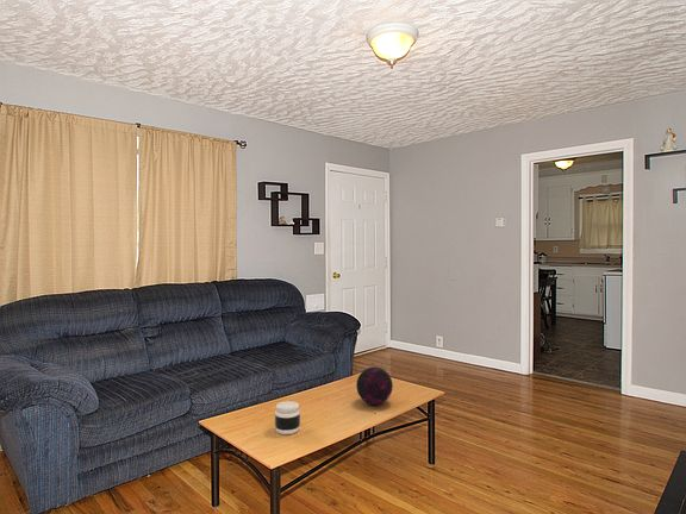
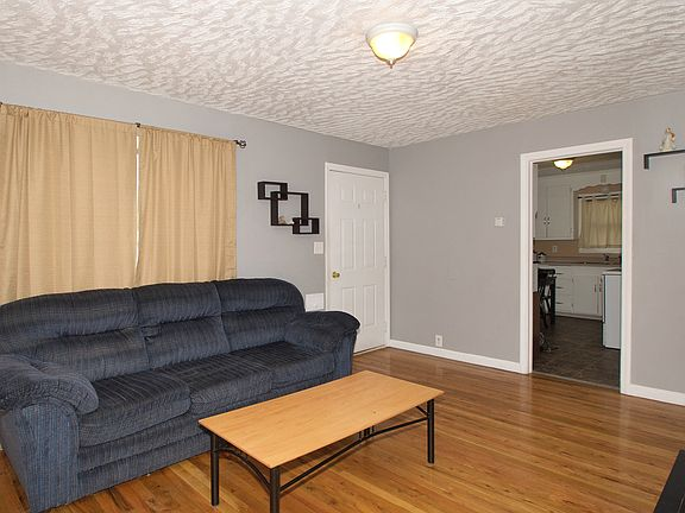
- decorative orb (374, 386)
- jar (287, 416)
